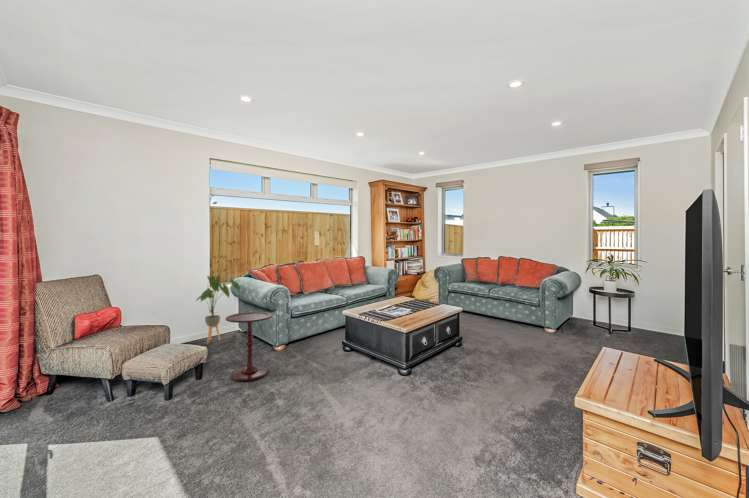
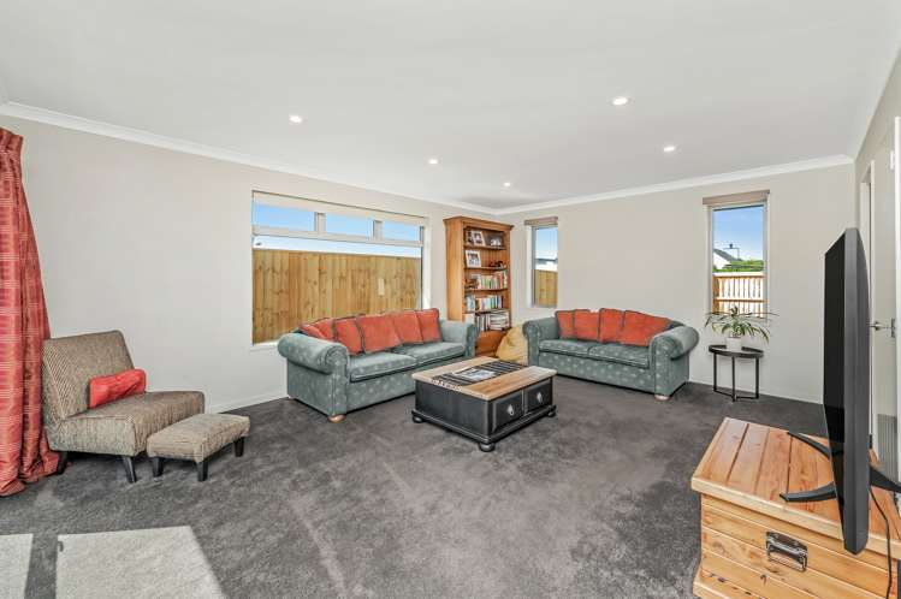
- house plant (213, 307)
- side table (249, 344)
